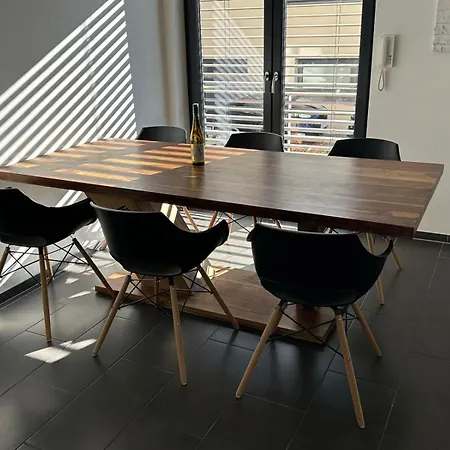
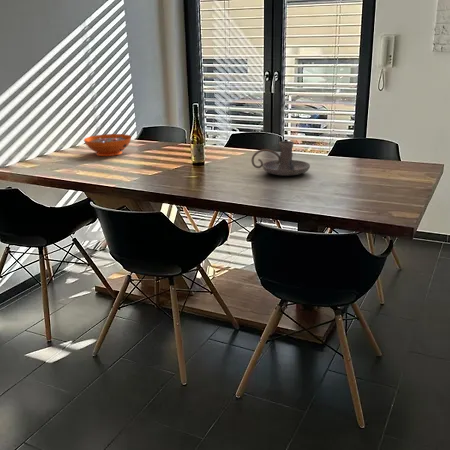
+ candle holder (280, 157)
+ decorative bowl (108, 145)
